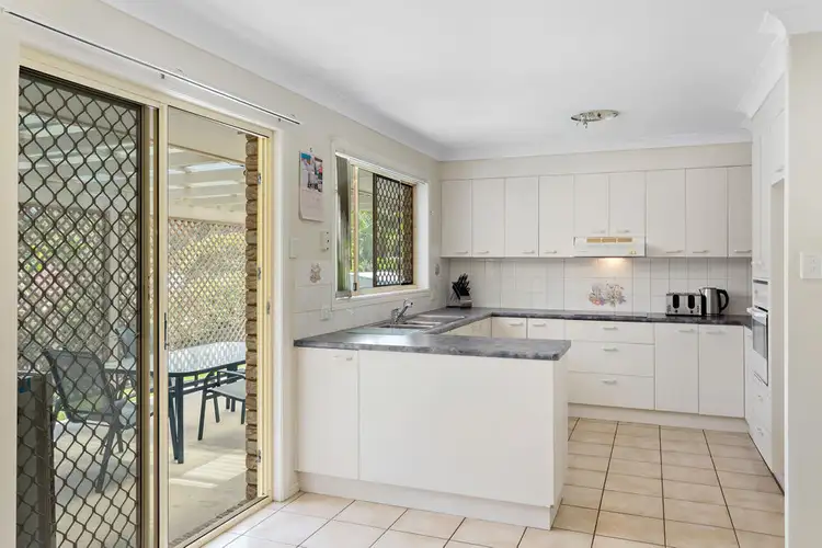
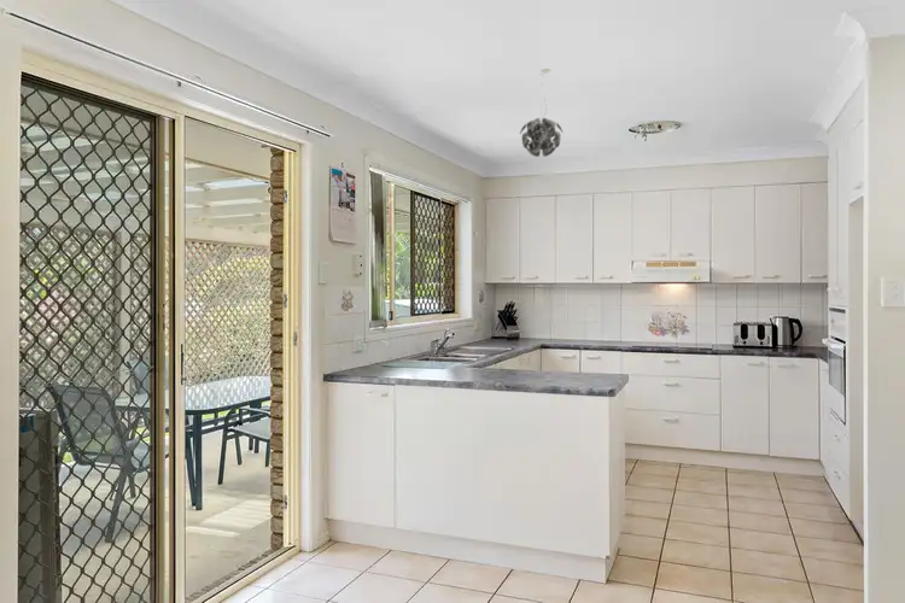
+ pendant light (541, 113)
